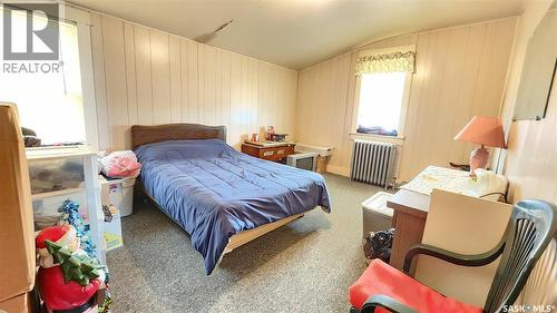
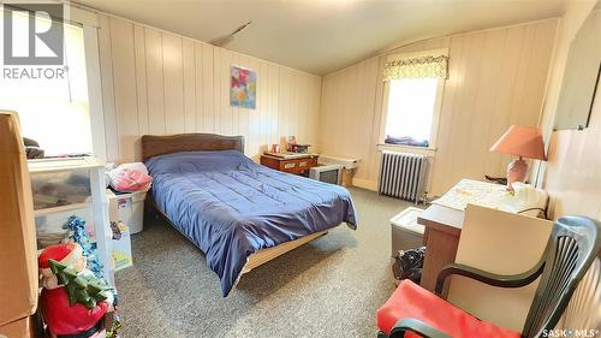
+ wall art (243, 88)
